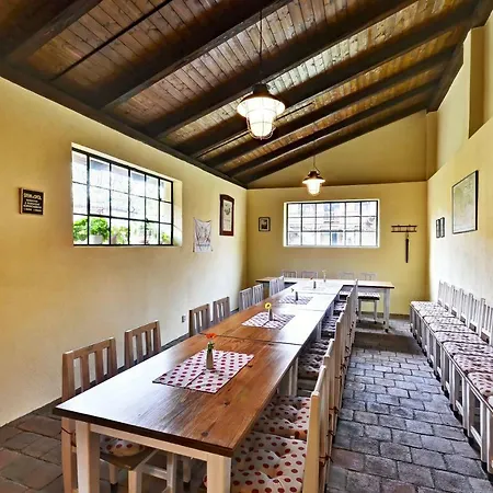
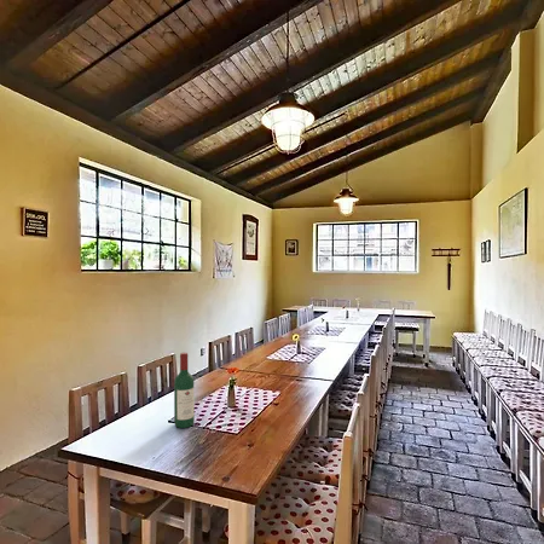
+ wine bottle (184, 388)
